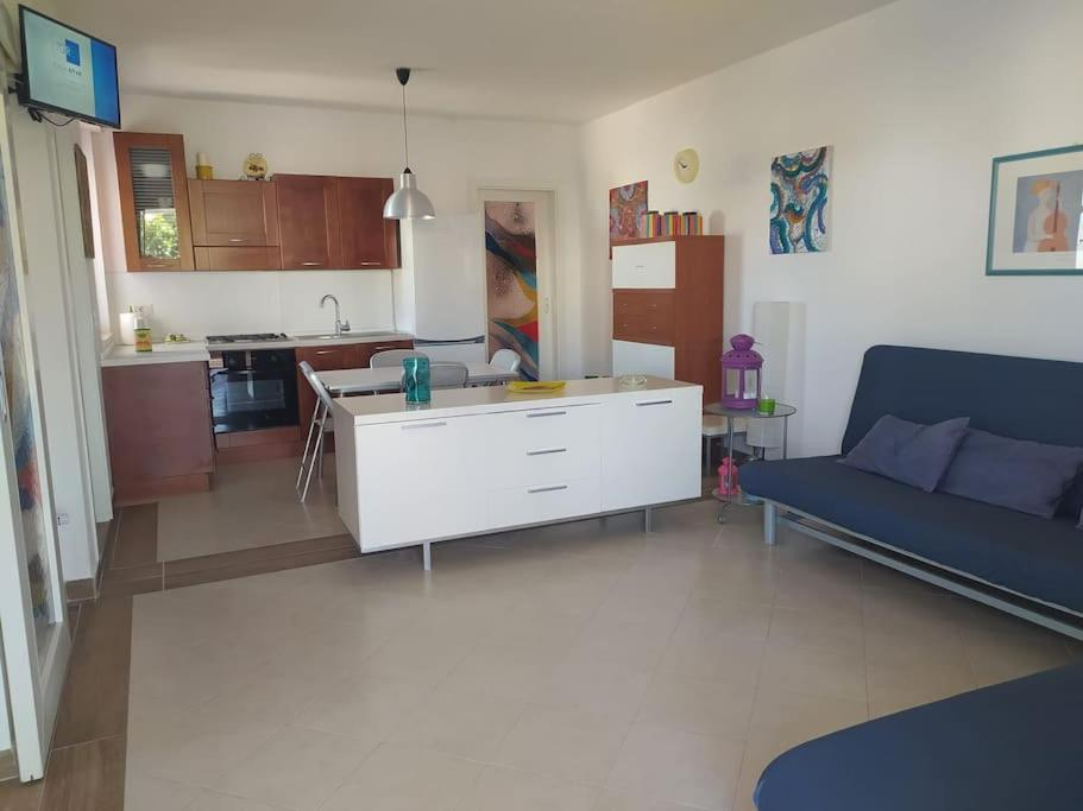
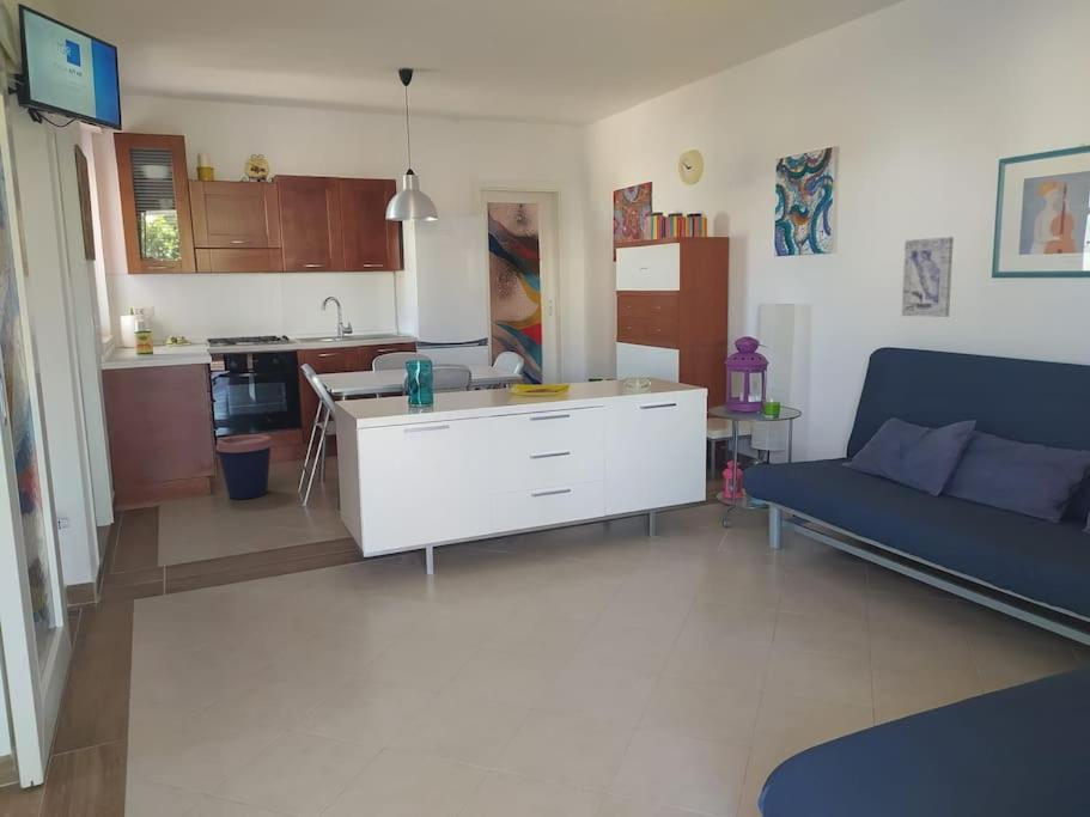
+ wall art (926, 278)
+ coffee cup (245, 467)
